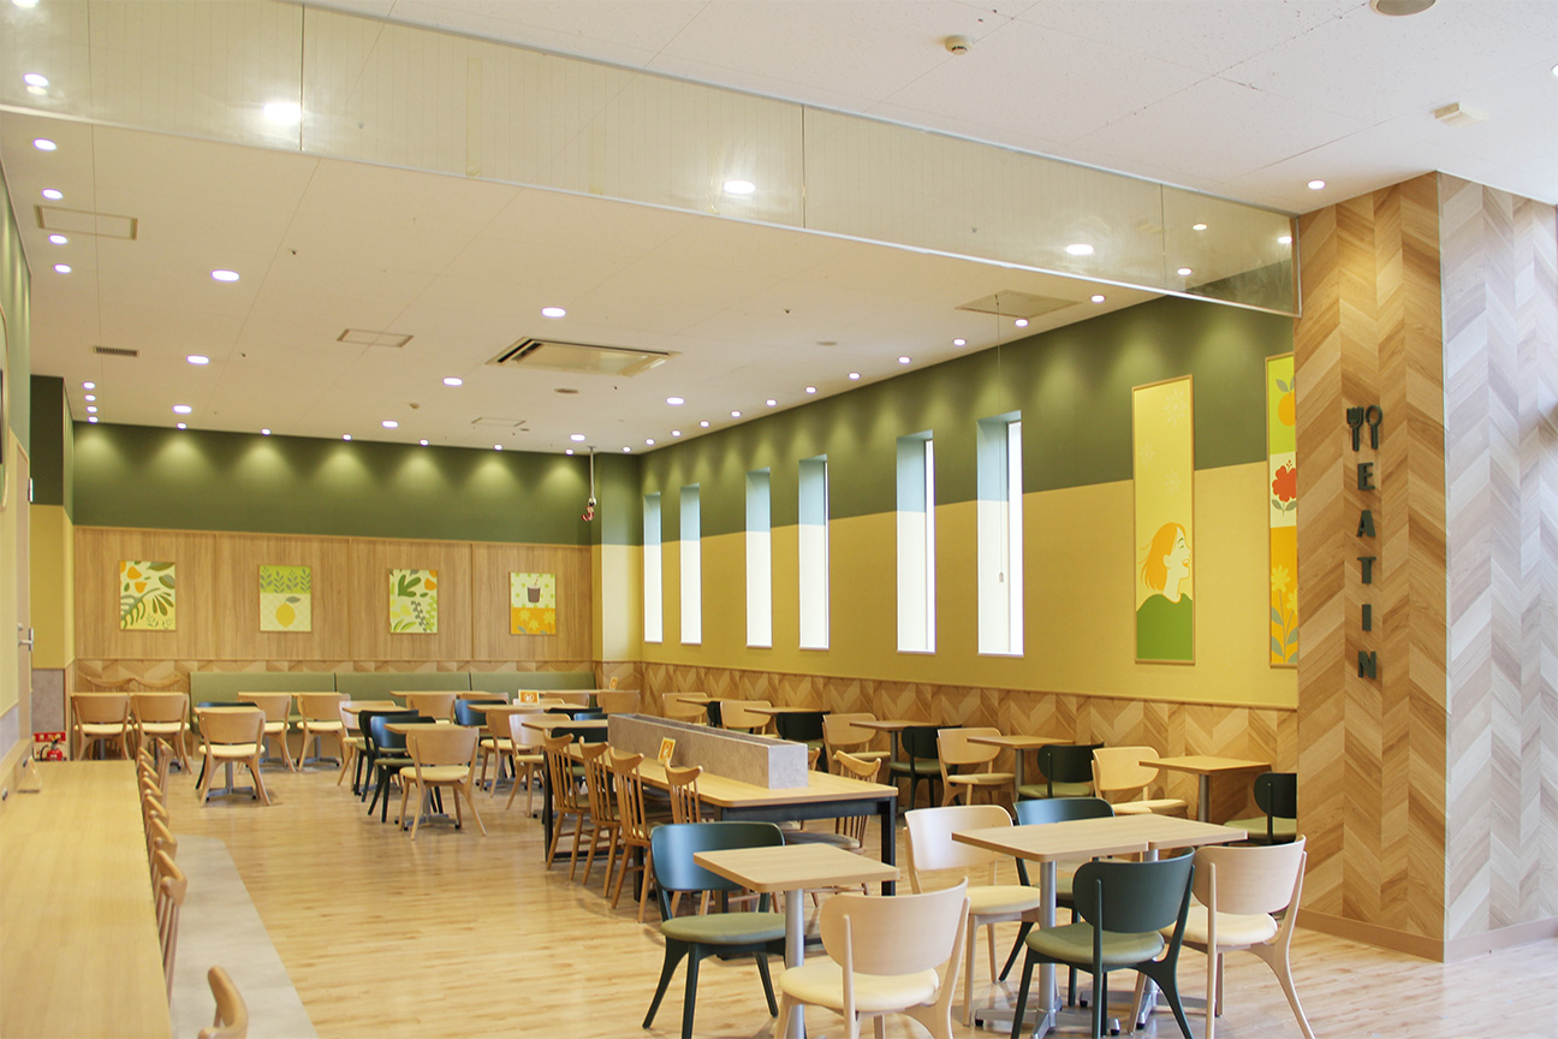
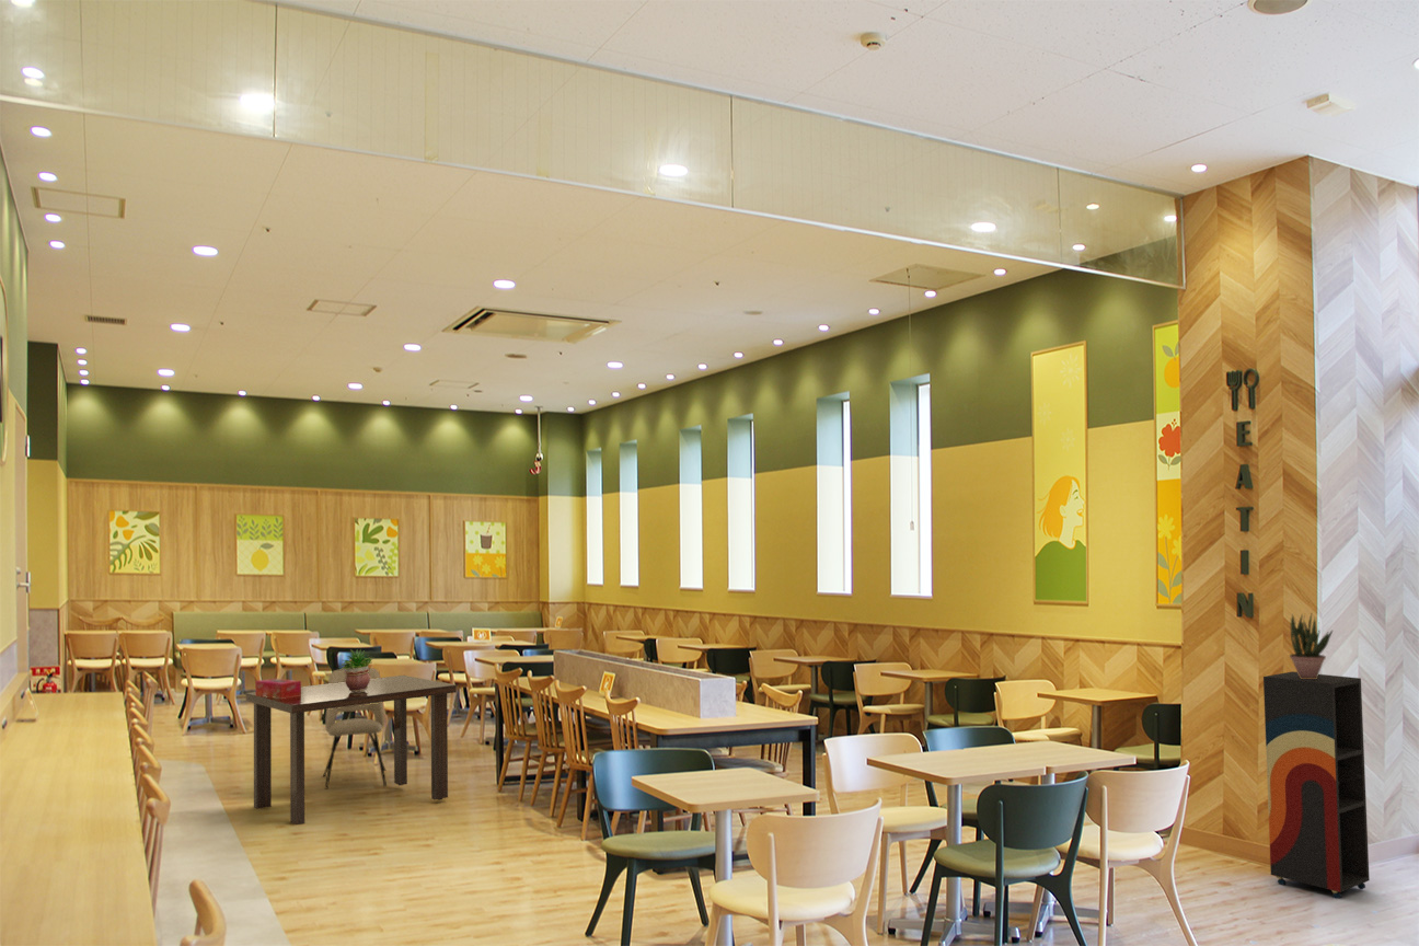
+ shelving unit (1315, 781)
+ dining chair (355, 726)
+ dining table (344, 706)
+ tissue box (278, 688)
+ potted plant (1308, 645)
+ potted plant (356, 669)
